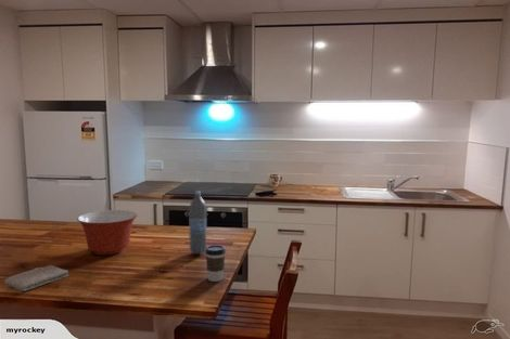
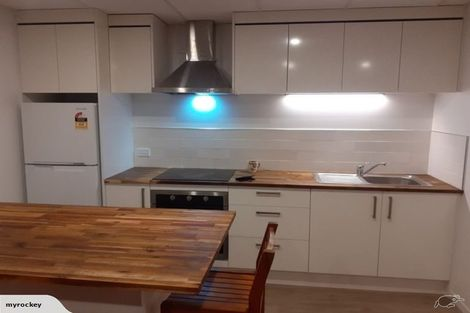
- coffee cup (215, 263)
- water bottle (197, 222)
- mixing bowl (109, 233)
- washcloth (38, 276)
